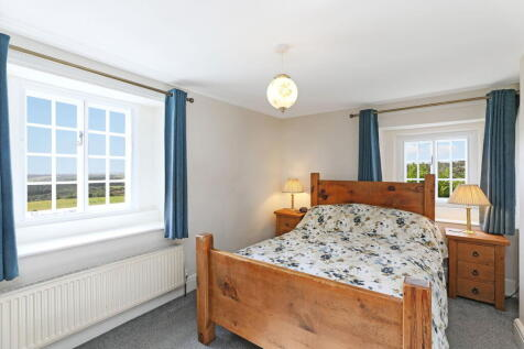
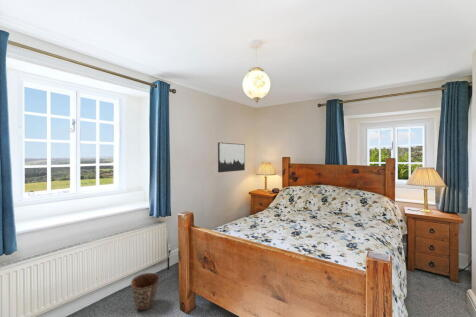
+ wall art (232, 157)
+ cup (145, 292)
